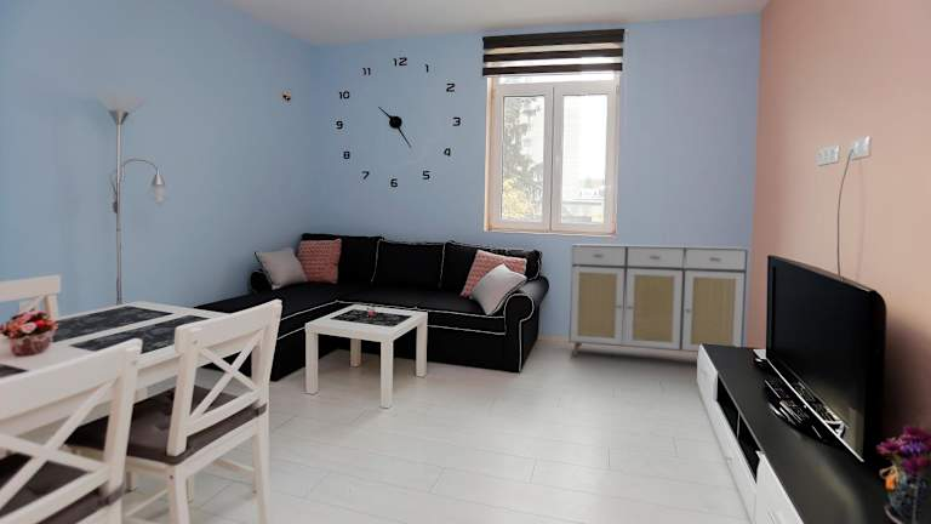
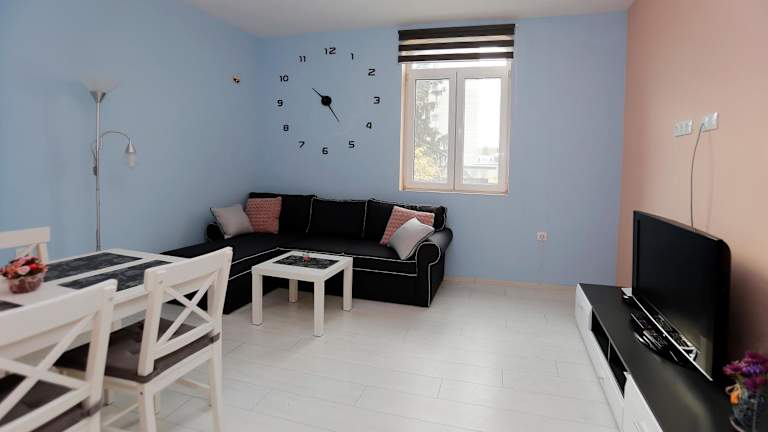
- sideboard (652, 301)
